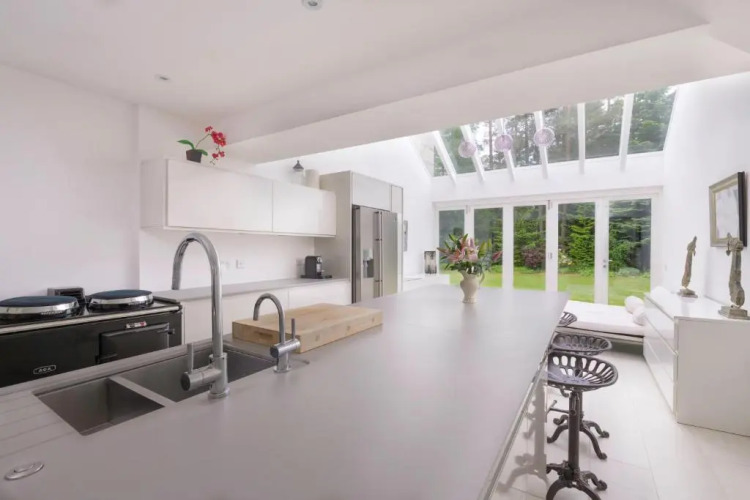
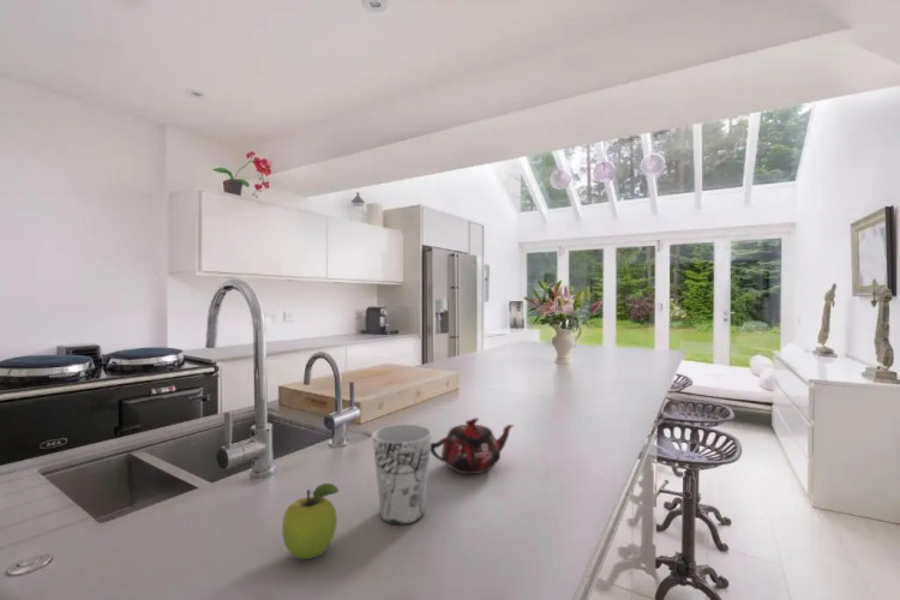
+ fruit (313, 518)
+ teapot (473, 442)
+ cup (402, 473)
